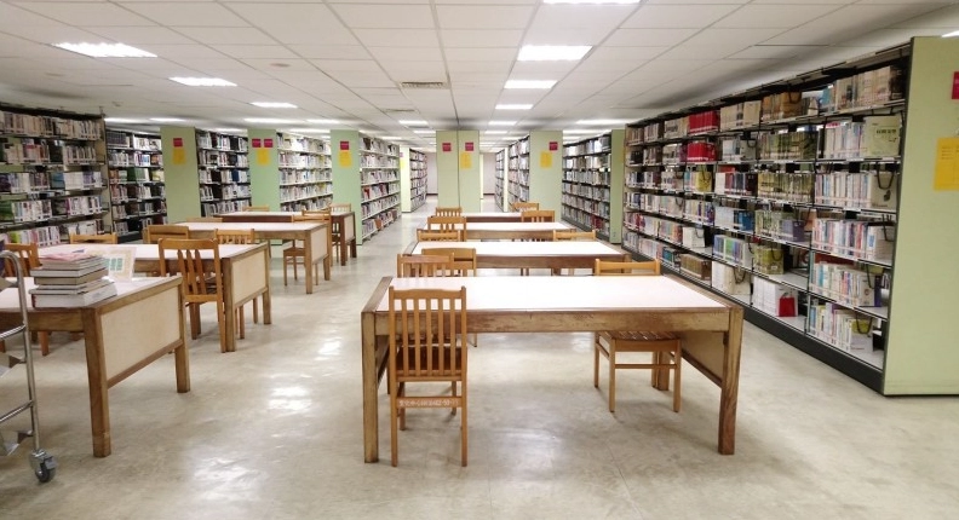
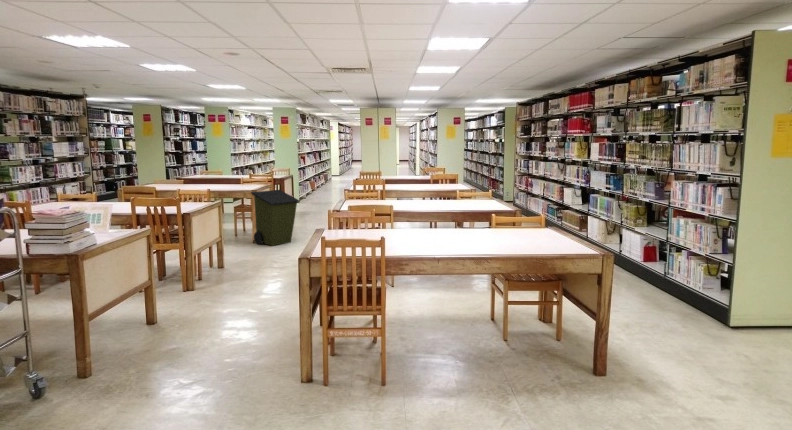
+ trash can (275, 217)
